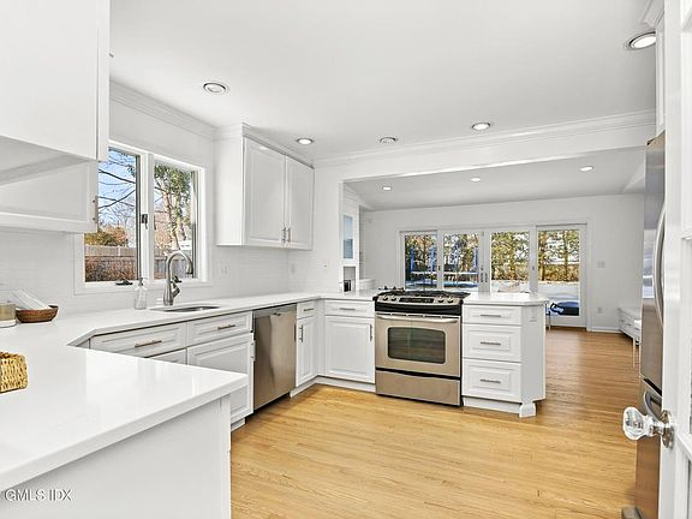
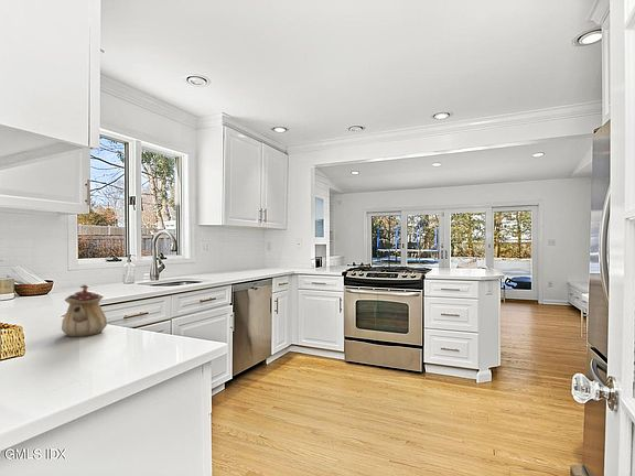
+ teapot (85, 307)
